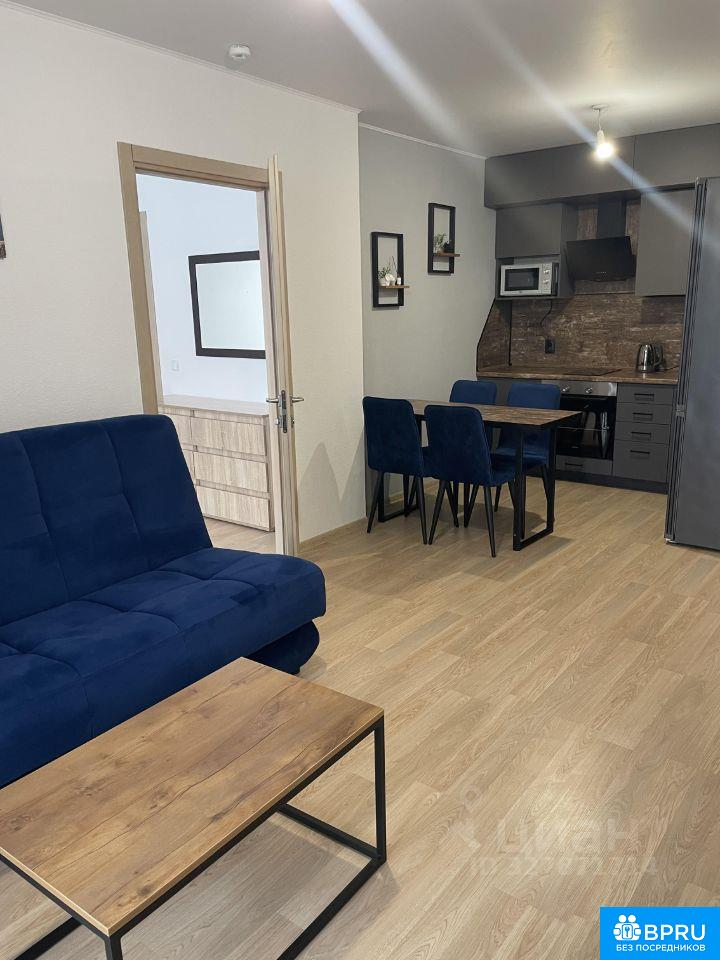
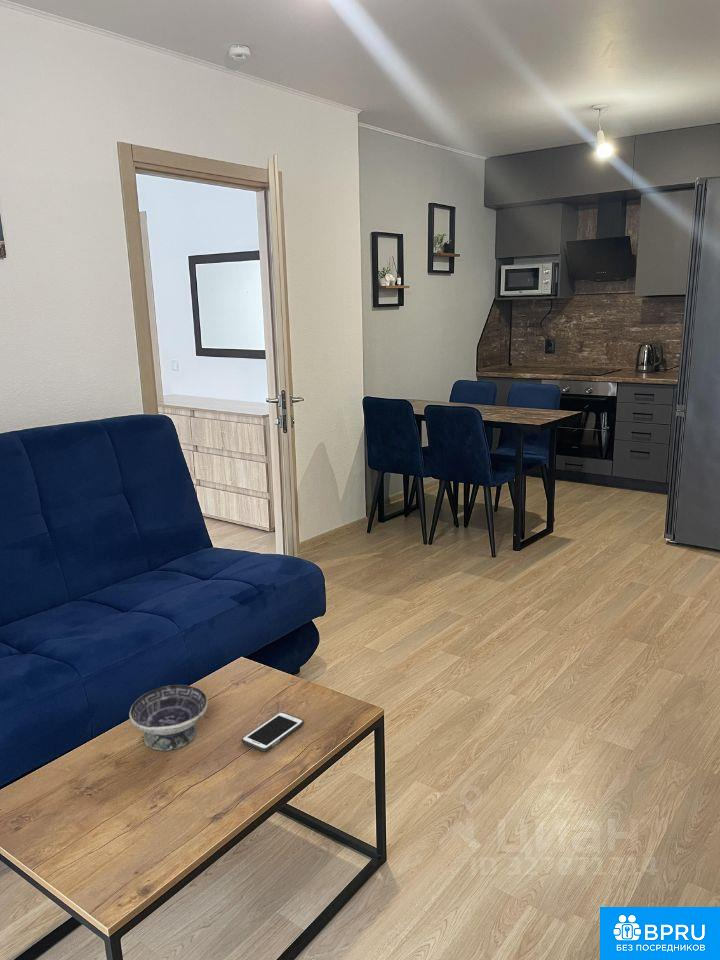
+ cell phone (273, 731)
+ bowl (170, 720)
